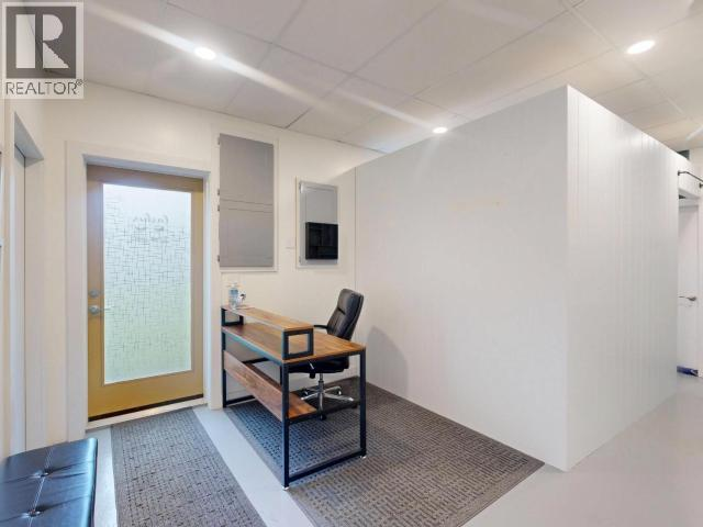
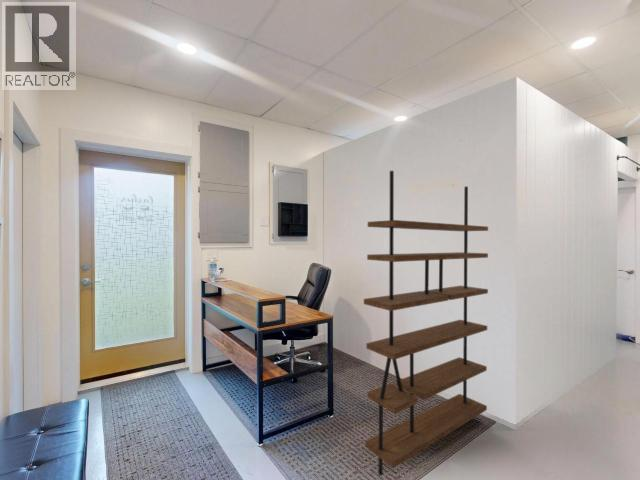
+ shelving unit (431, 303)
